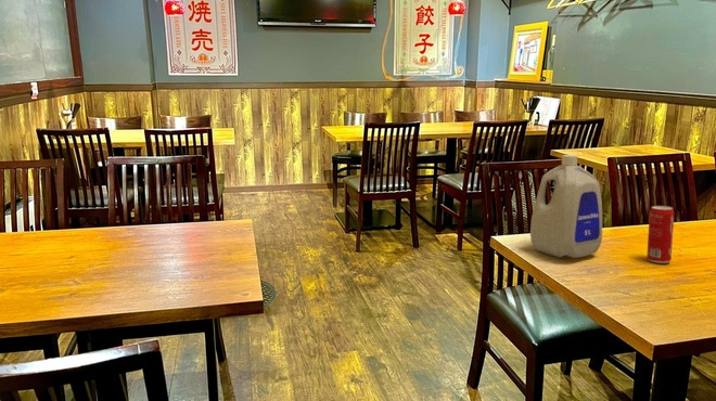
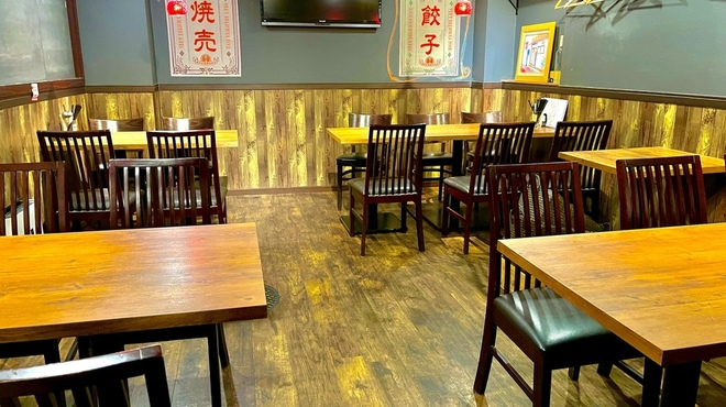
- beverage can (660, 233)
- bottle (566, 205)
